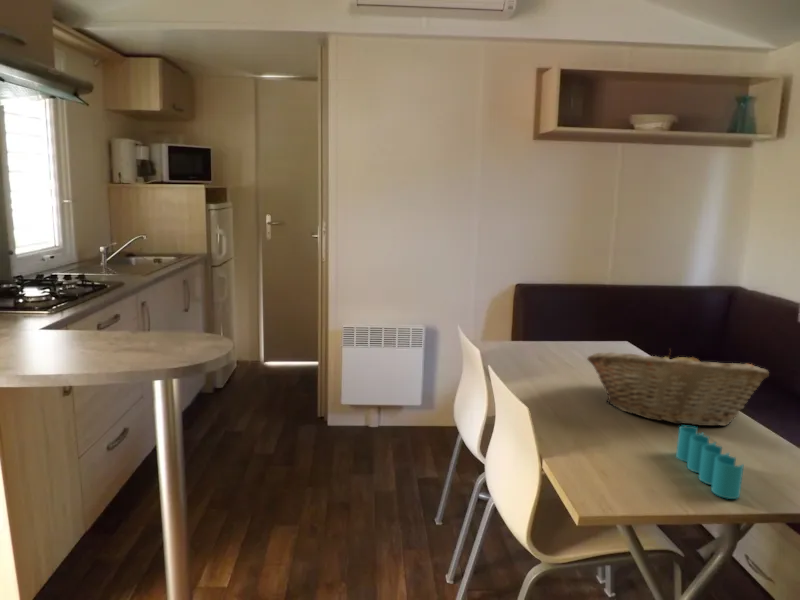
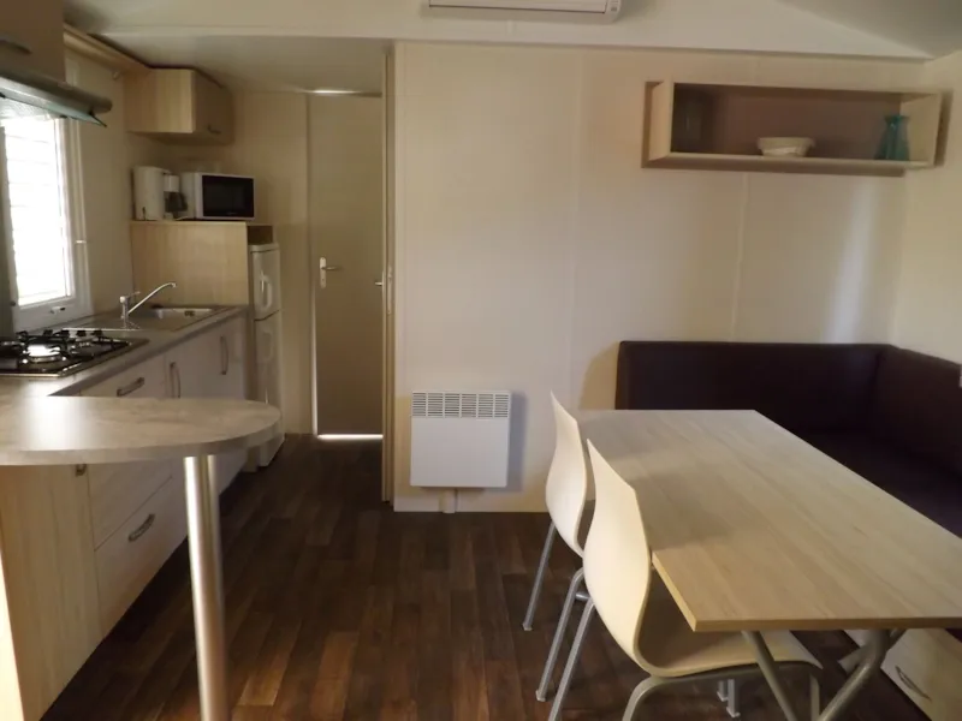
- fruit basket (672, 378)
- pen holder (707, 459)
